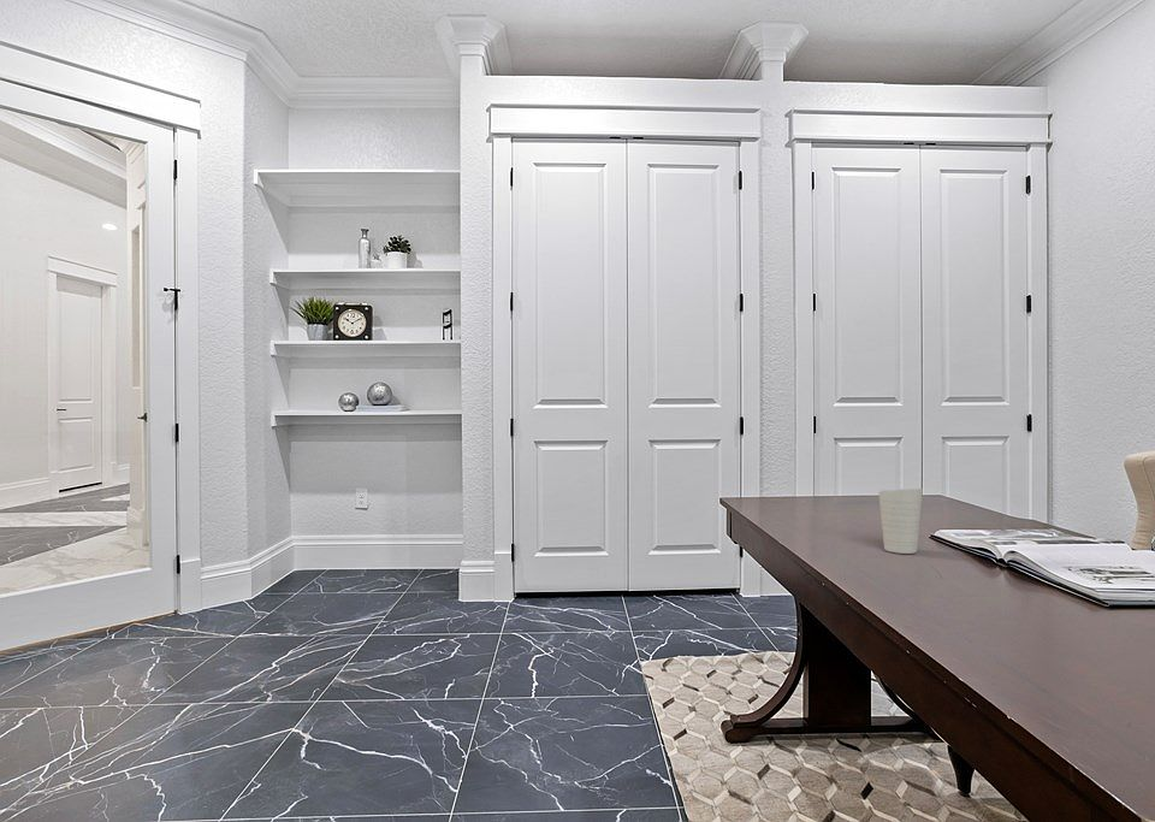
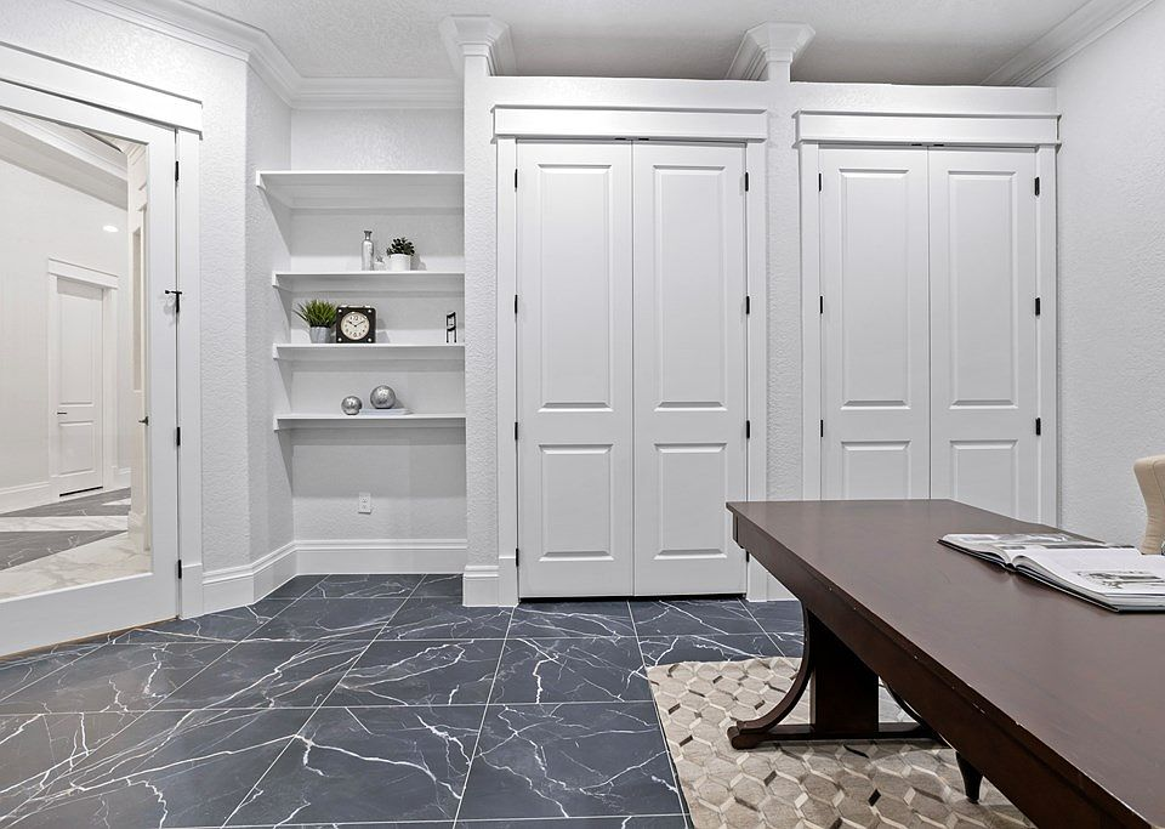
- cup (900, 518)
